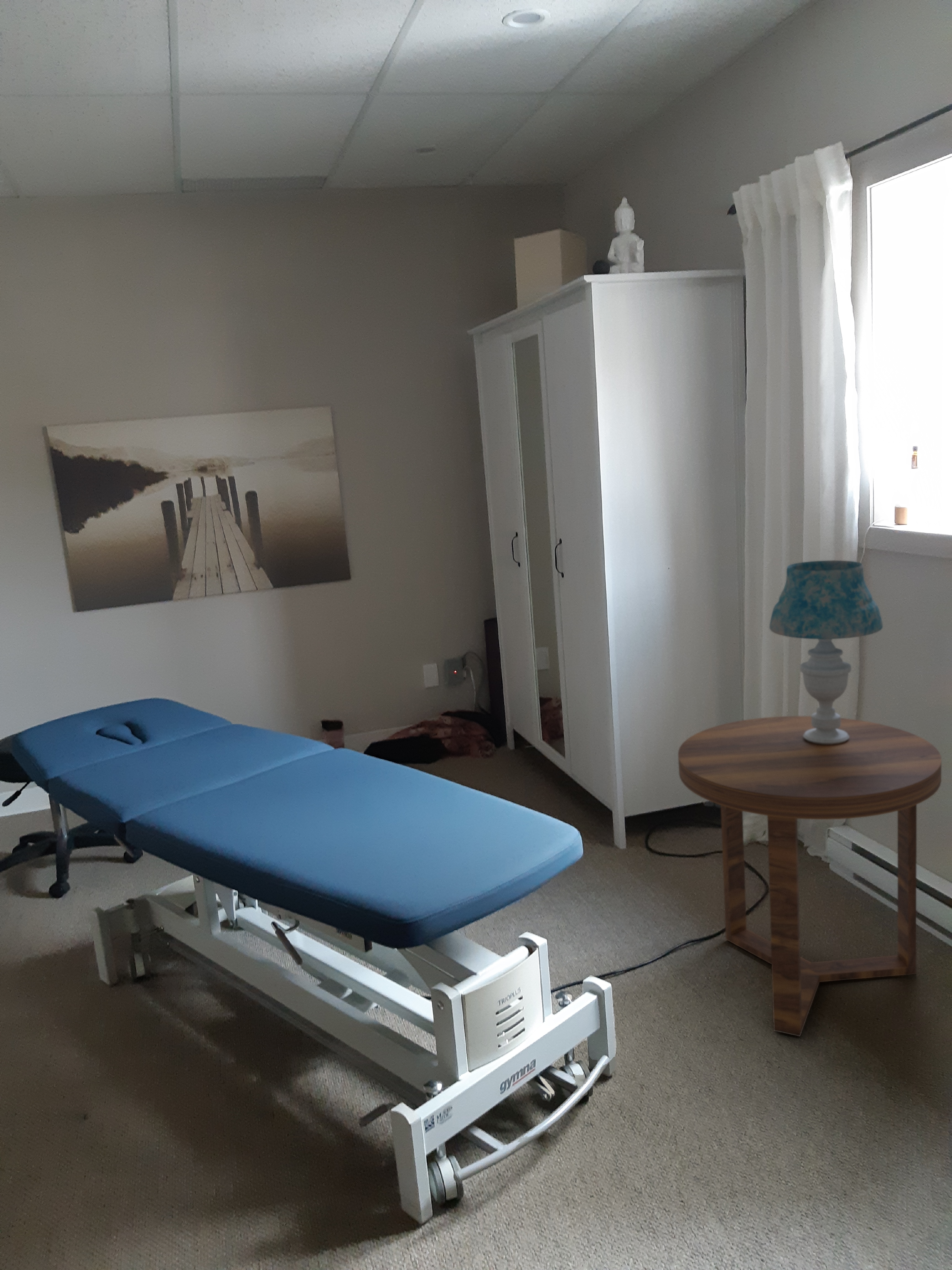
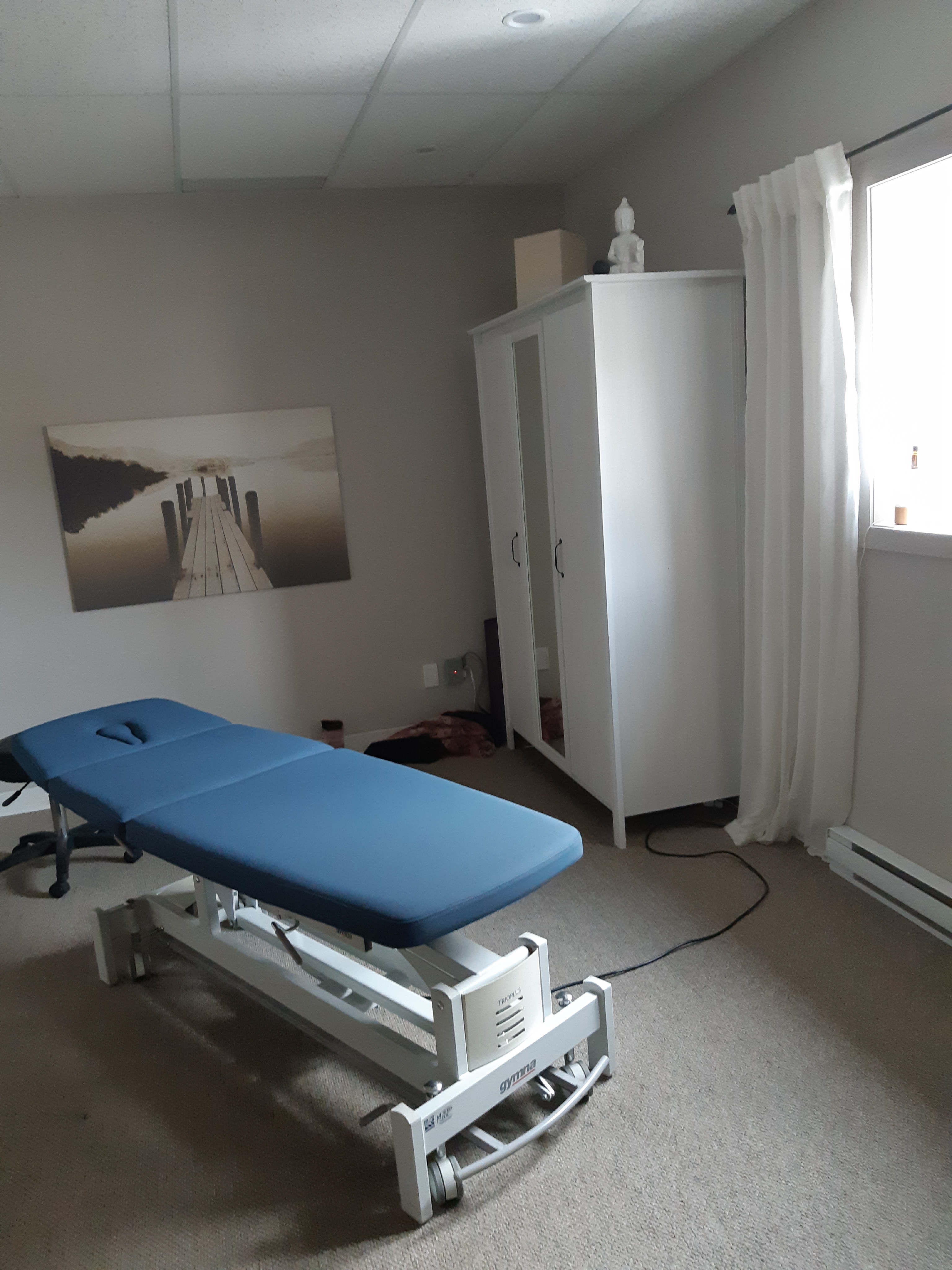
- table lamp (825, 653)
- side table (798, 866)
